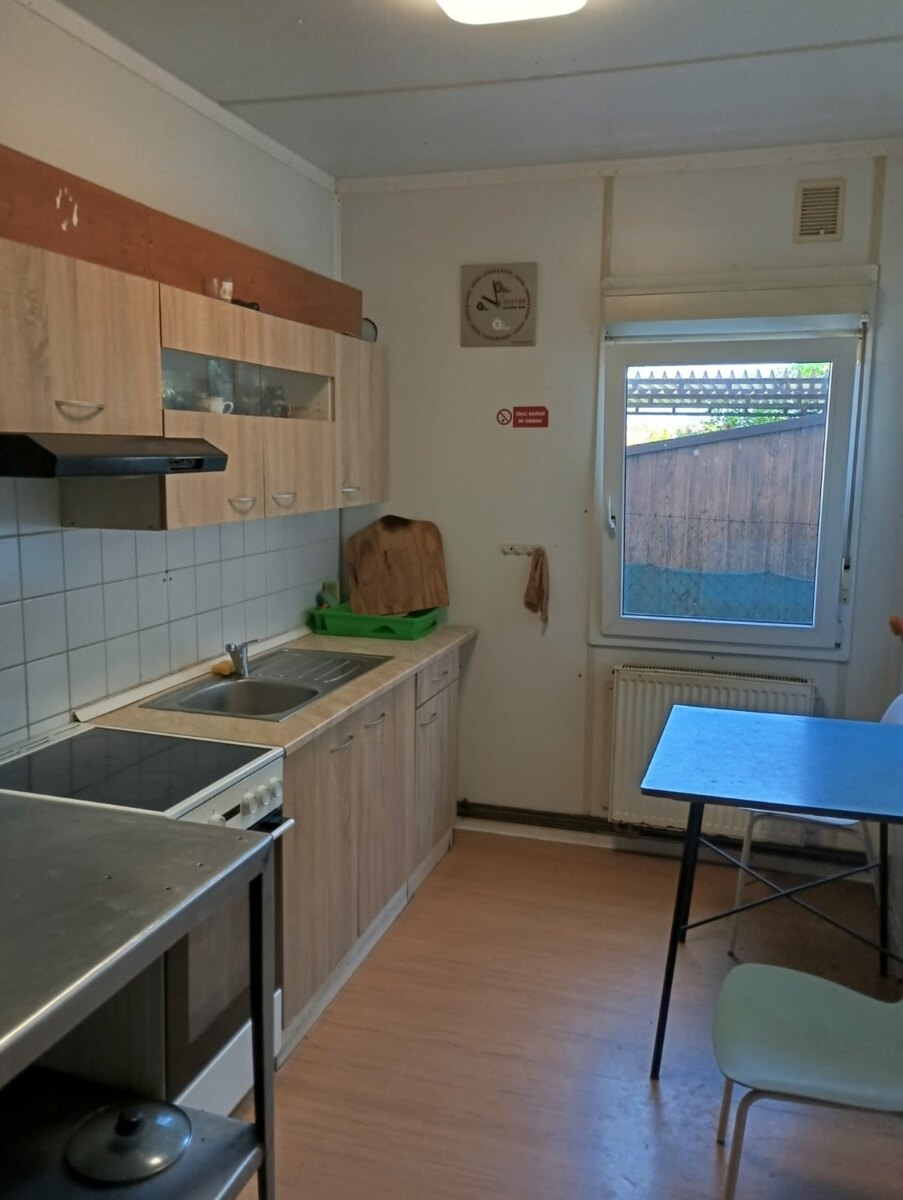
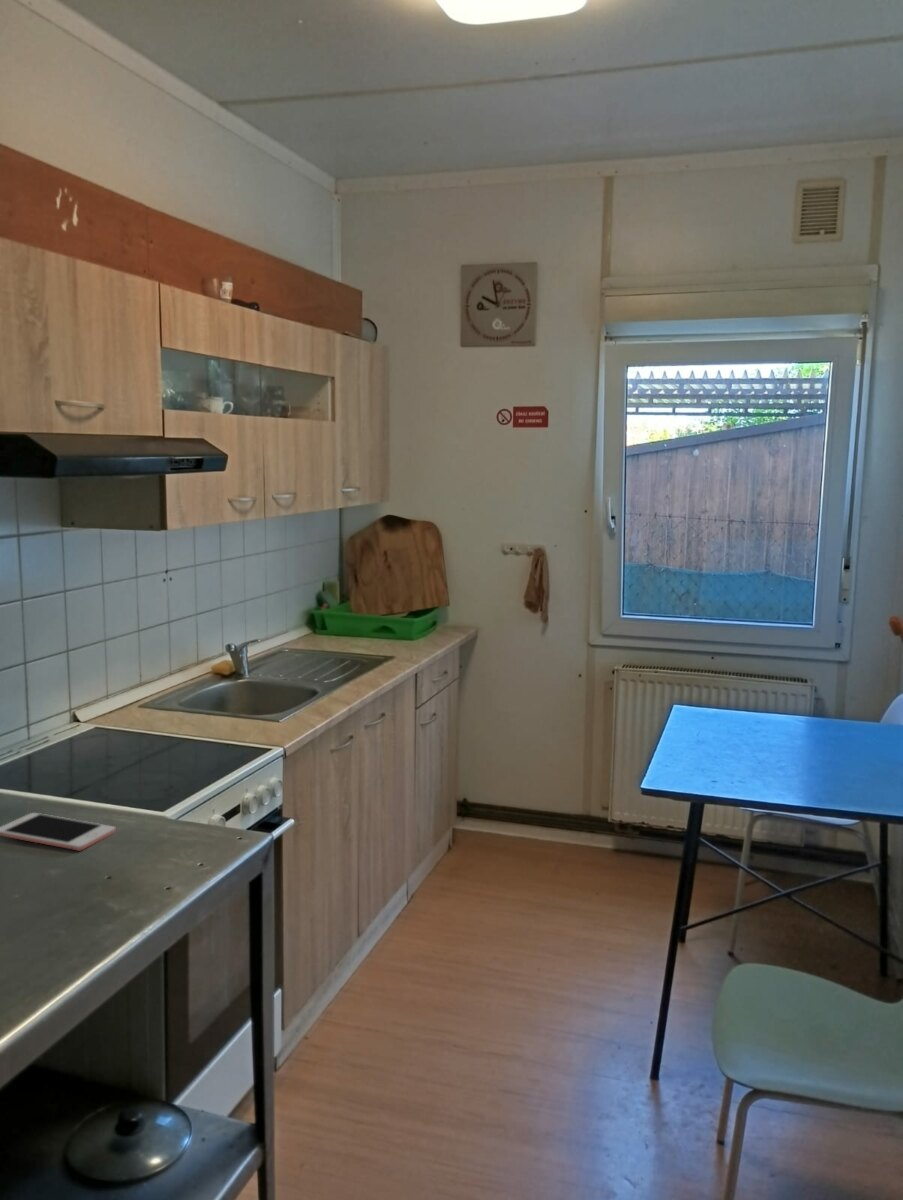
+ cell phone (55, 831)
